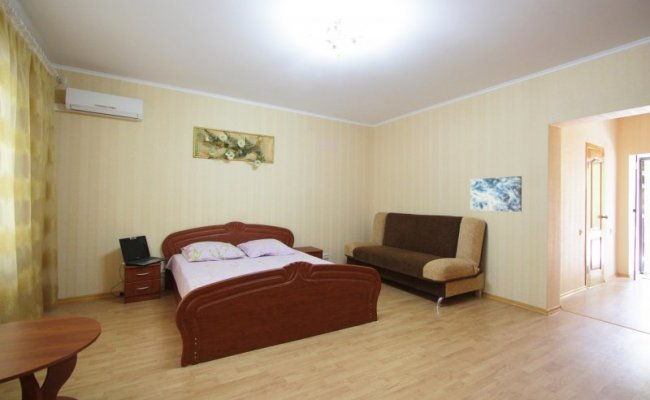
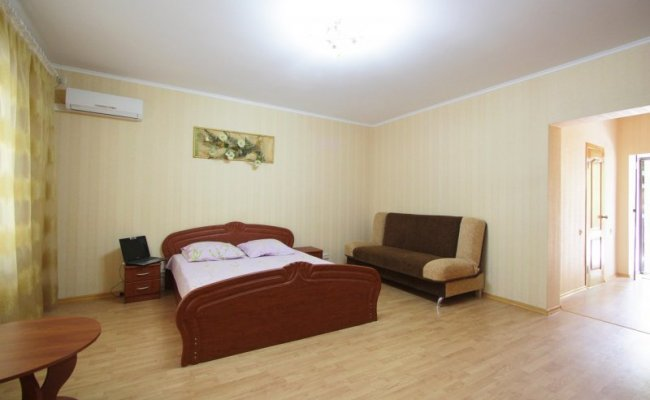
- wall art (494, 194)
